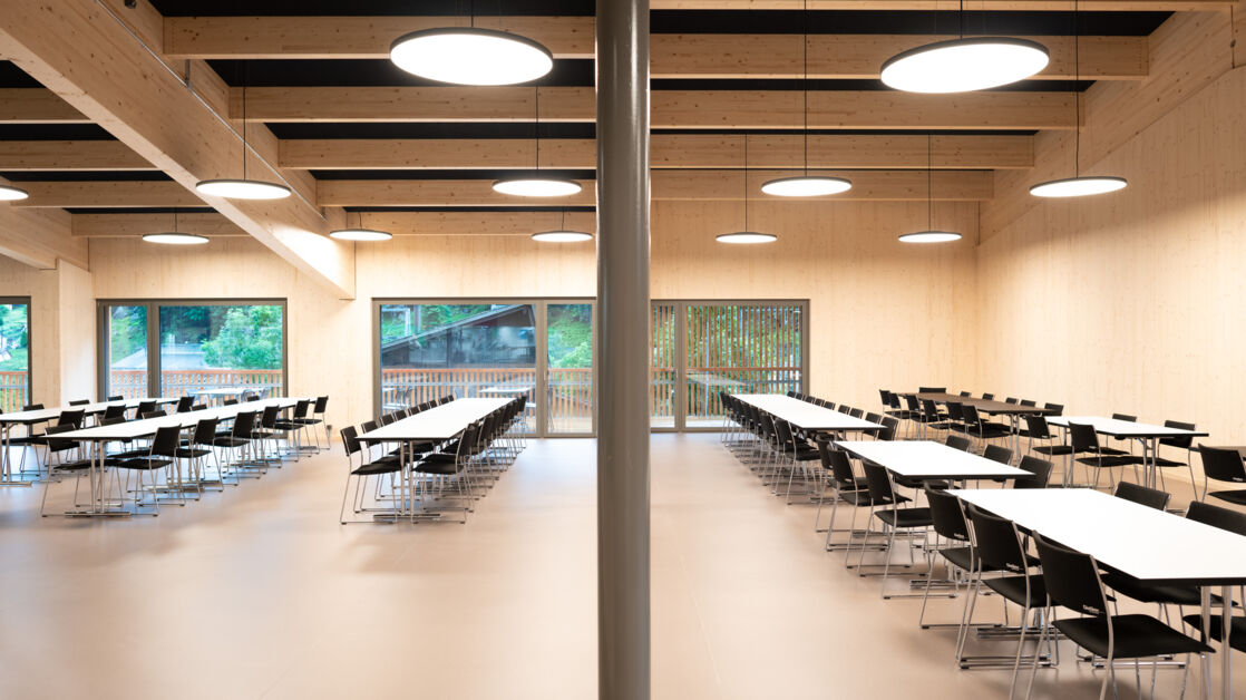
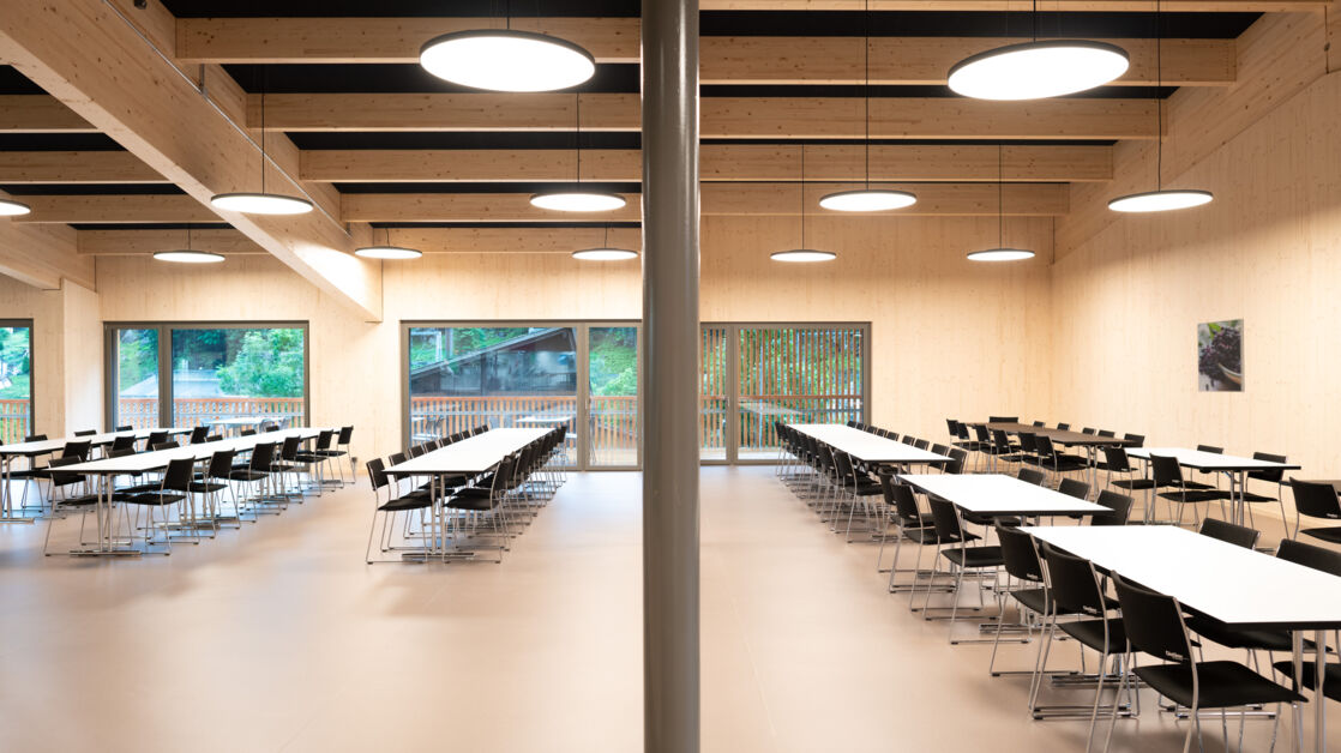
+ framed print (1220, 356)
